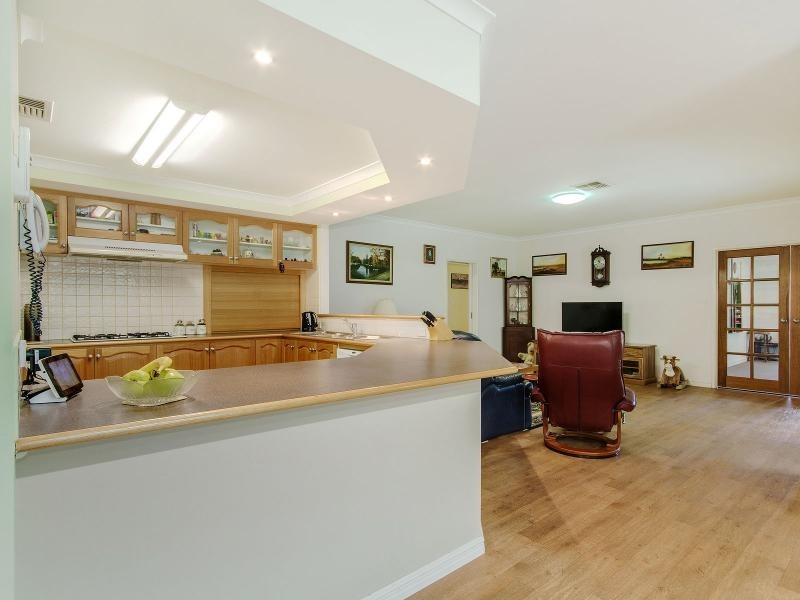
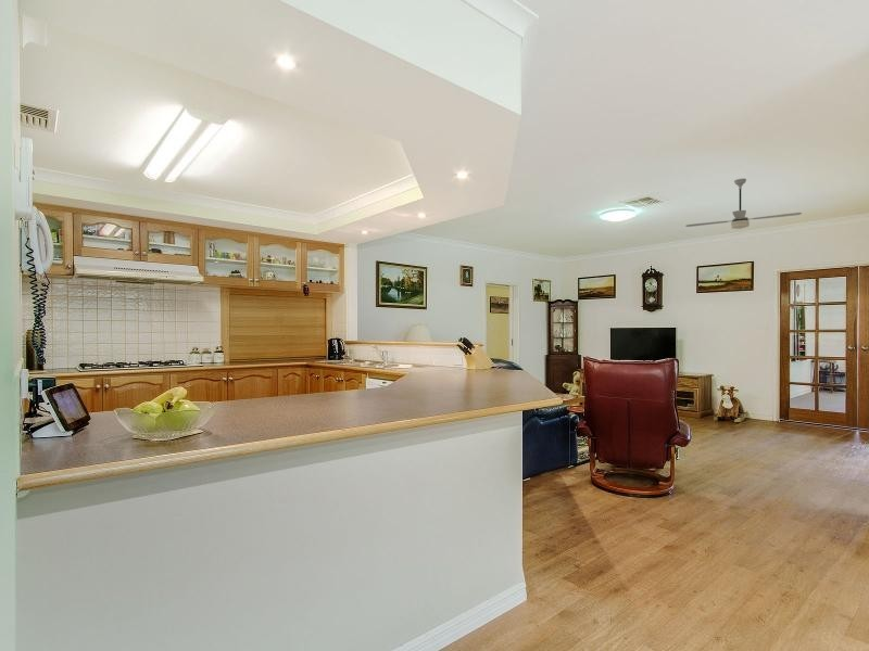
+ ceiling fan (740, 204)
